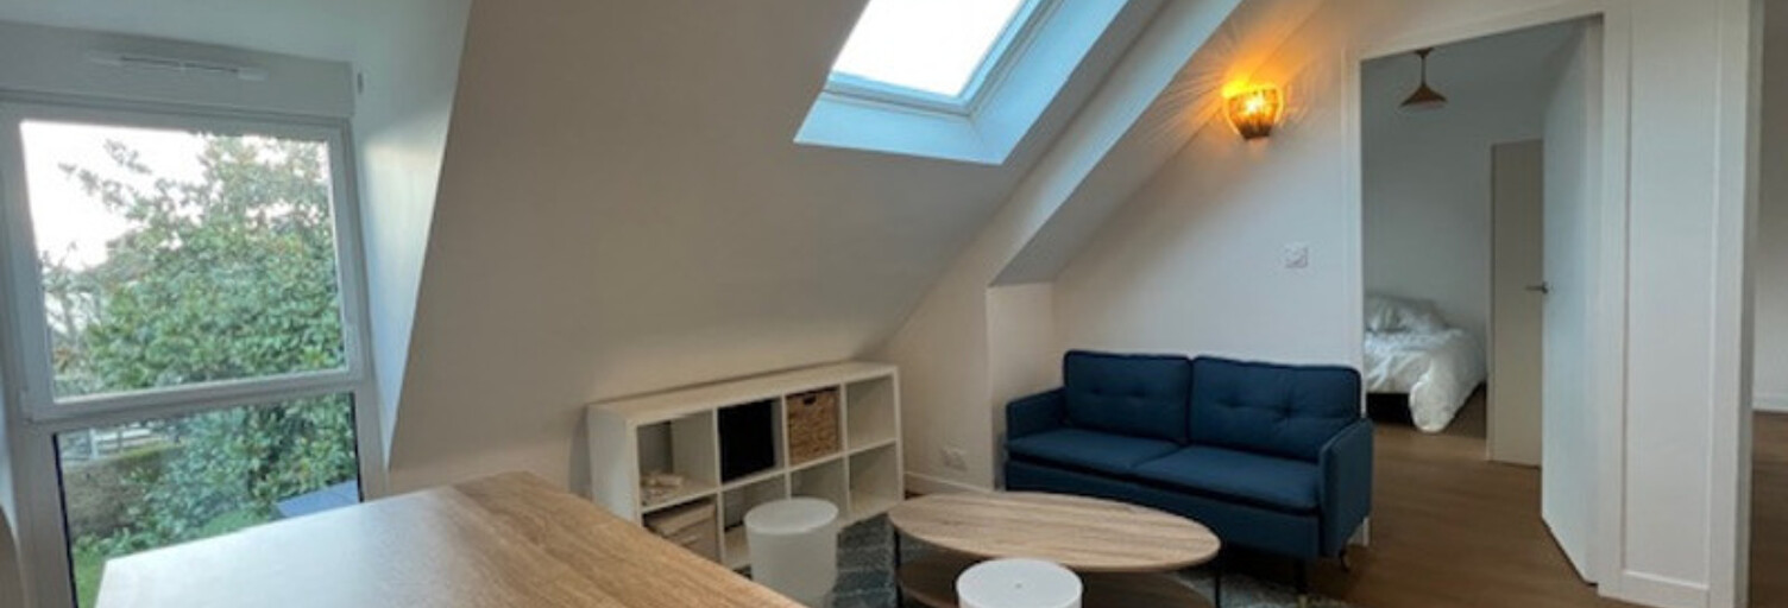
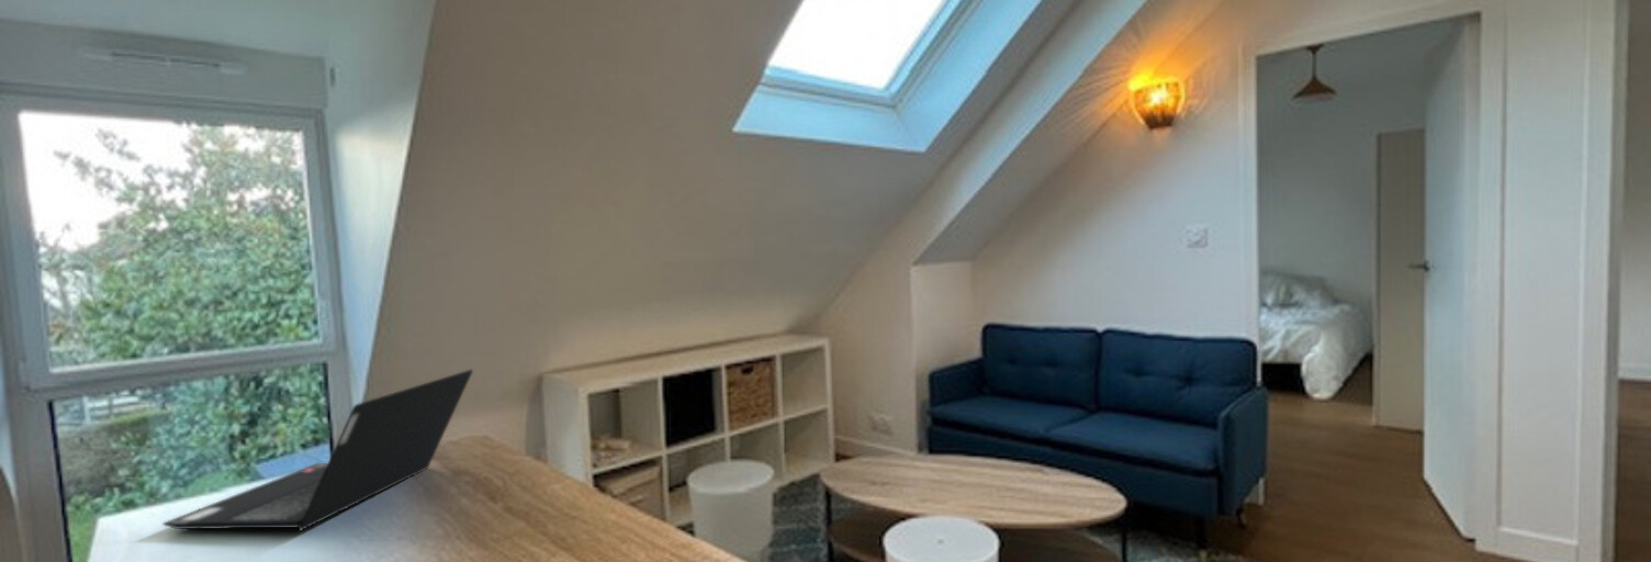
+ laptop computer (337, 442)
